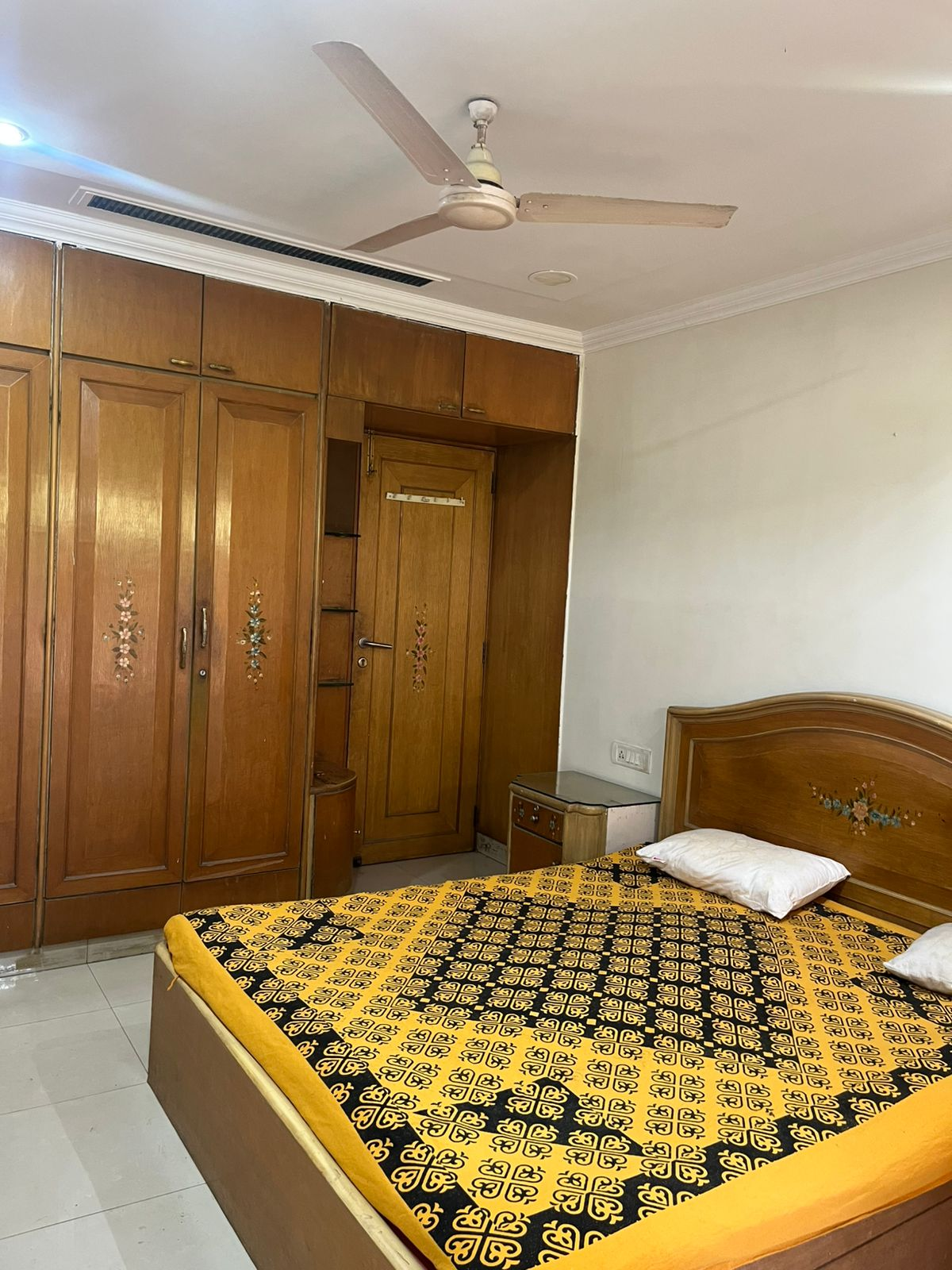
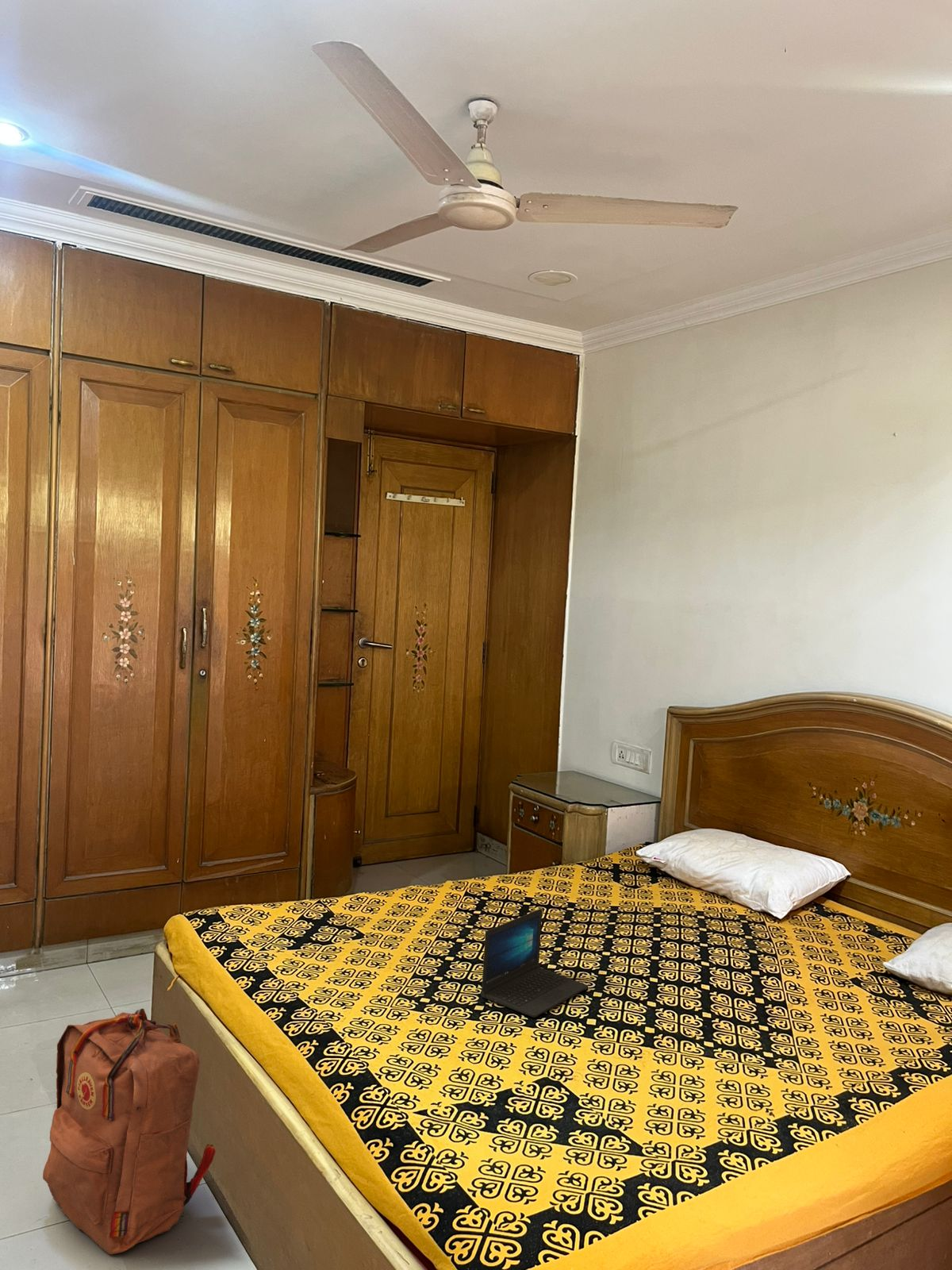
+ laptop (536, 960)
+ backpack (127, 1109)
